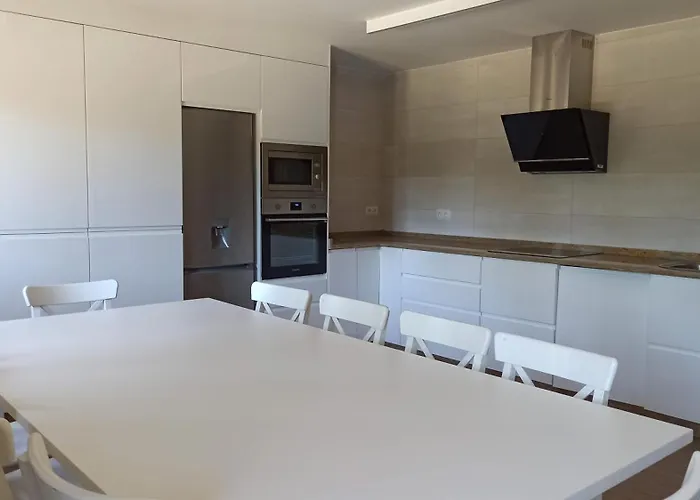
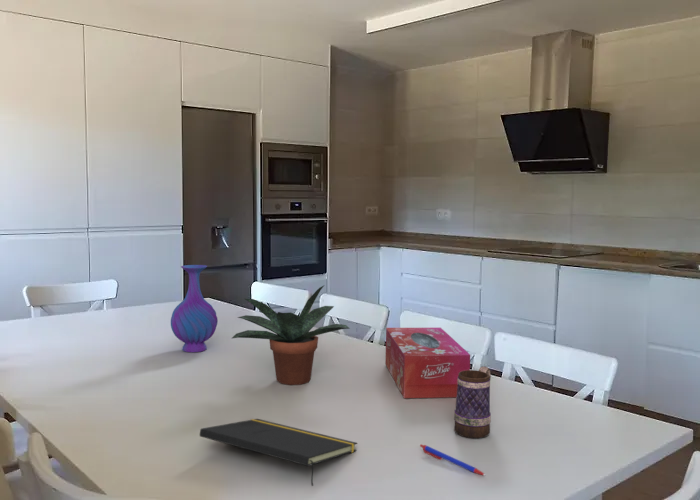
+ mug (476, 400)
+ vase (194, 308)
+ notepad (279, 439)
+ pen (451, 459)
+ potted plant (292, 331)
+ tissue box (424, 359)
